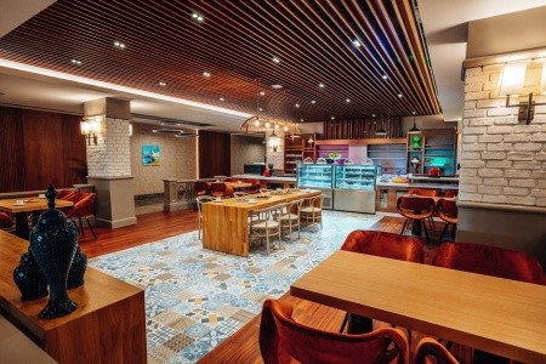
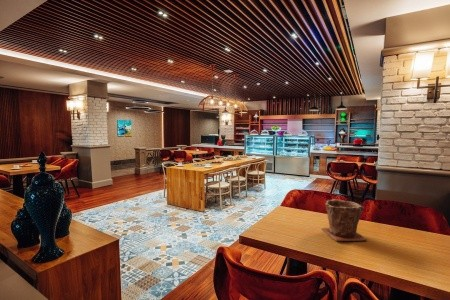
+ plant pot (344, 218)
